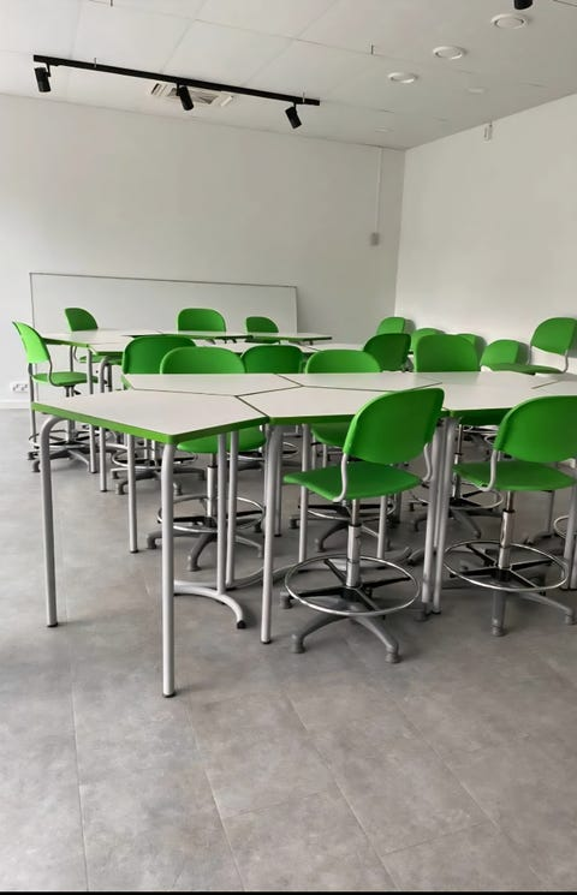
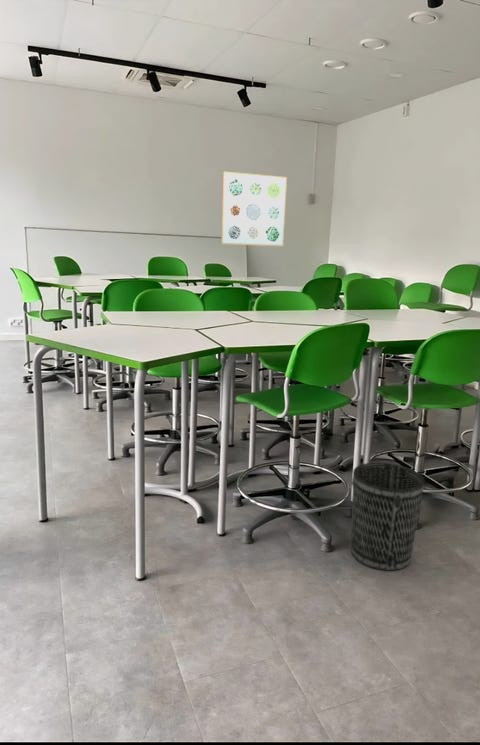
+ wall art (254, 210)
+ wastebasket (384, 515)
